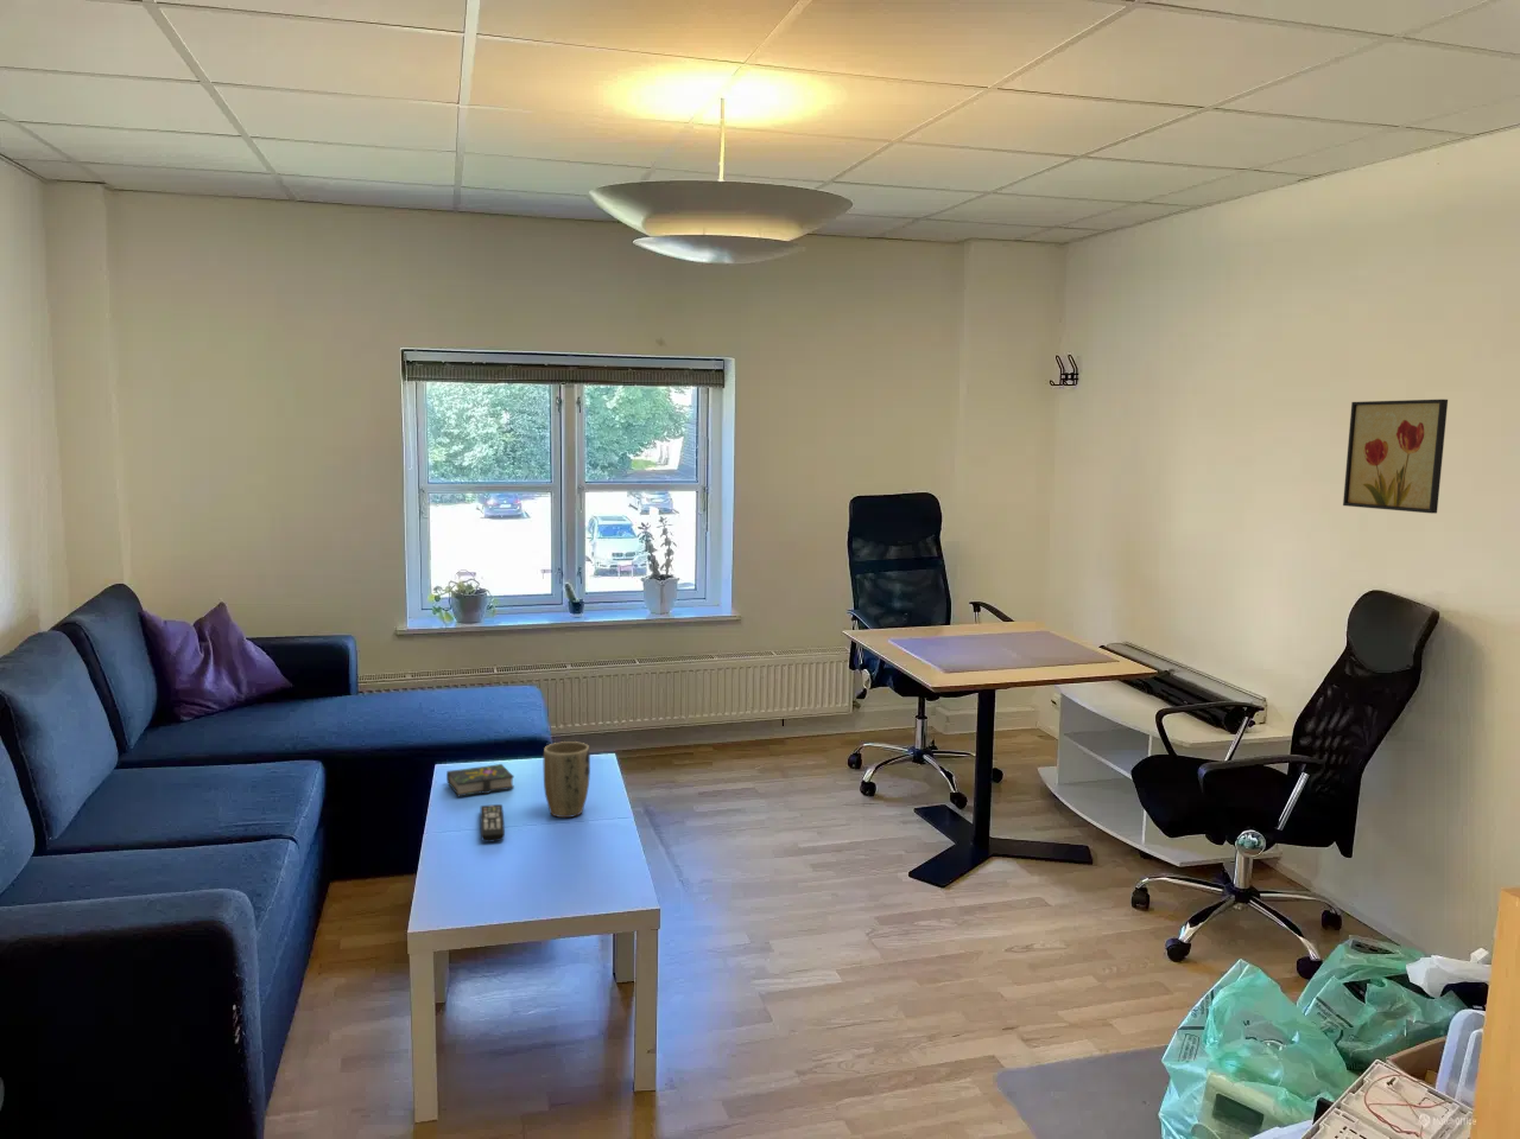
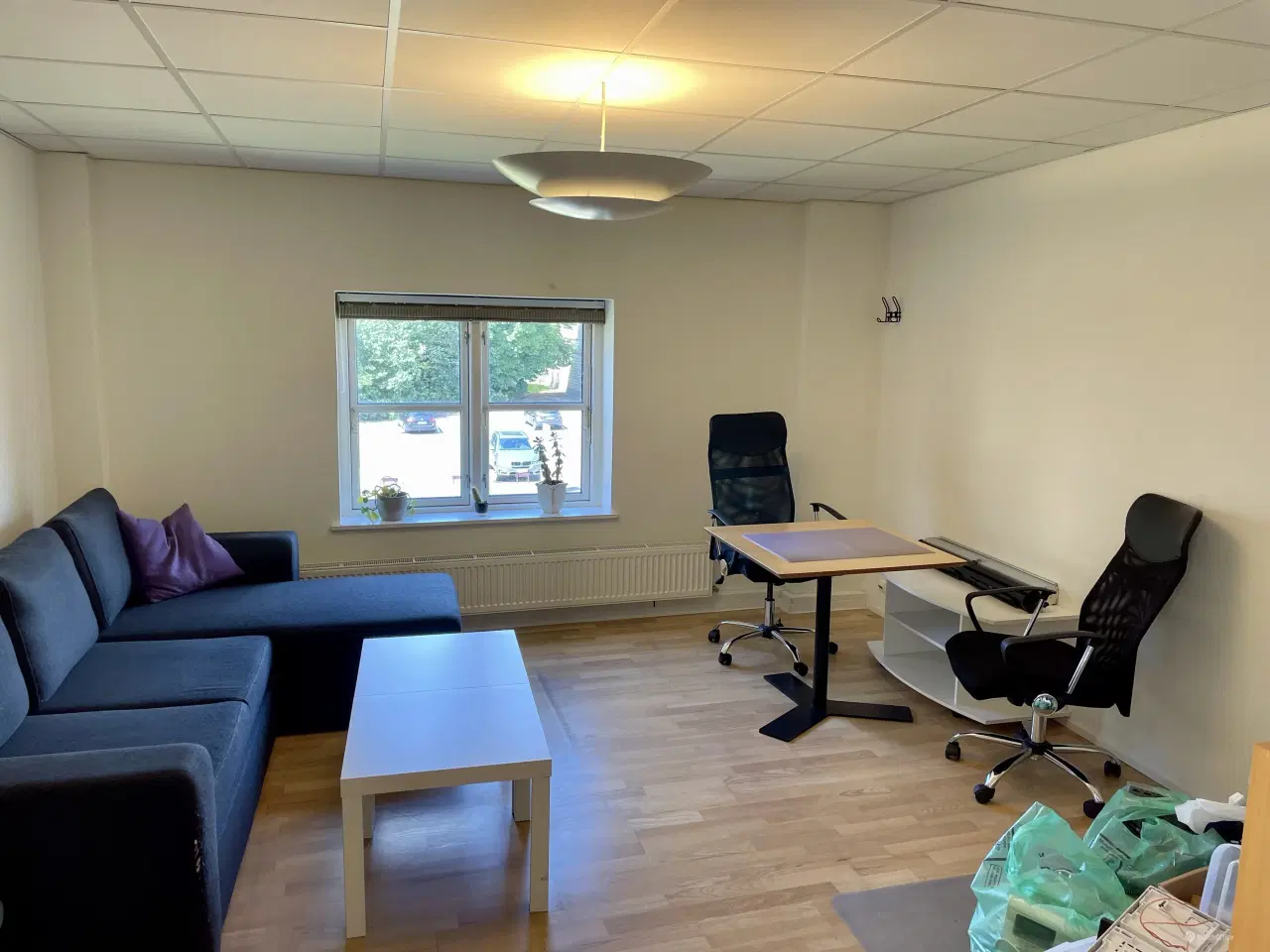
- remote control (492, 822)
- book (480, 779)
- plant pot (566, 780)
- wall art (1394, 455)
